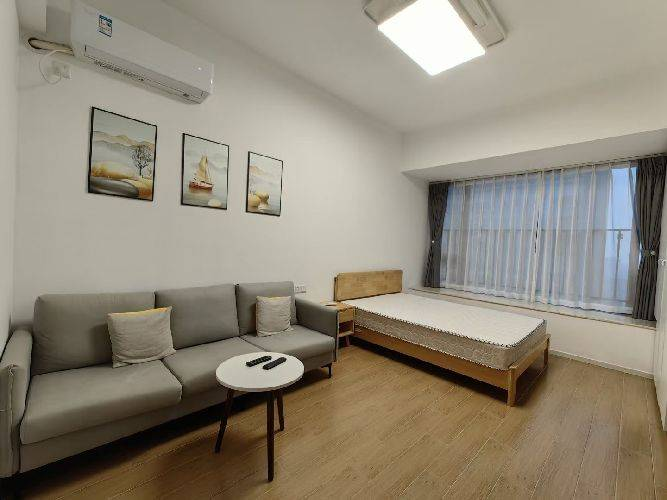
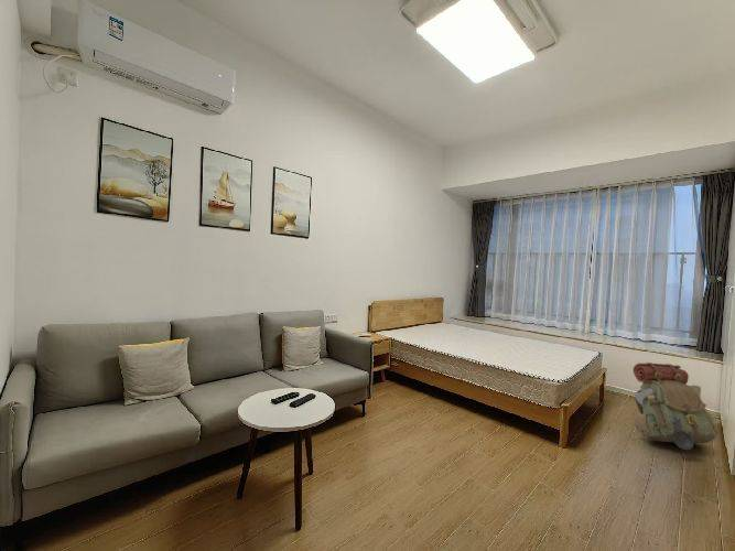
+ backpack (671, 406)
